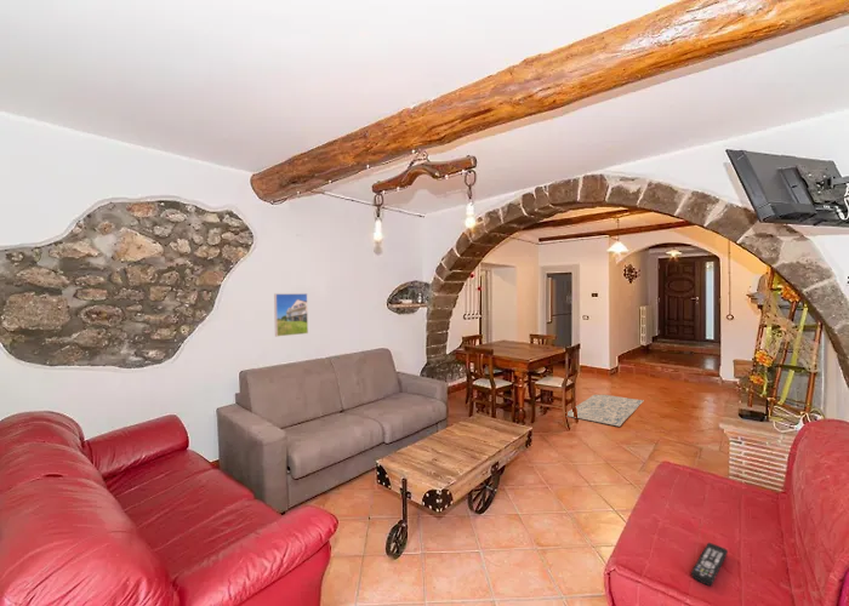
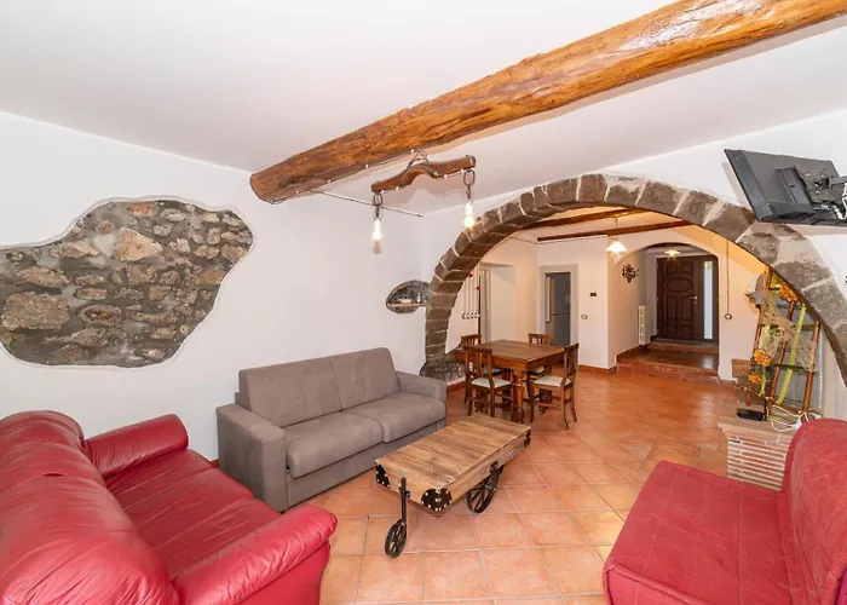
- remote control (710, 562)
- rug (605, 407)
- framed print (291, 314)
